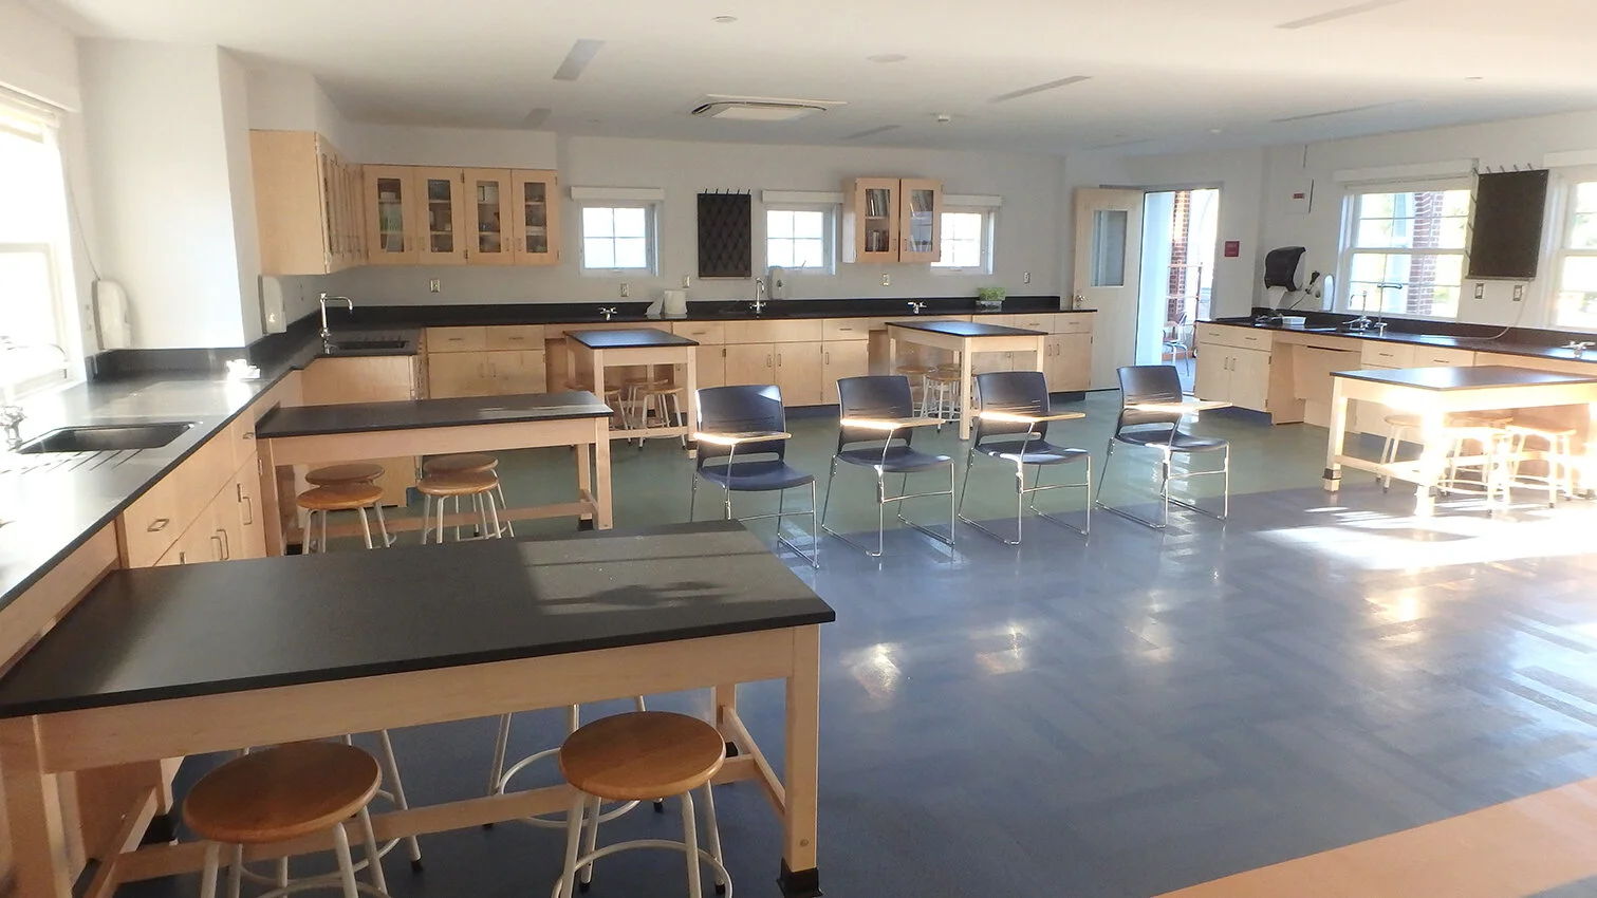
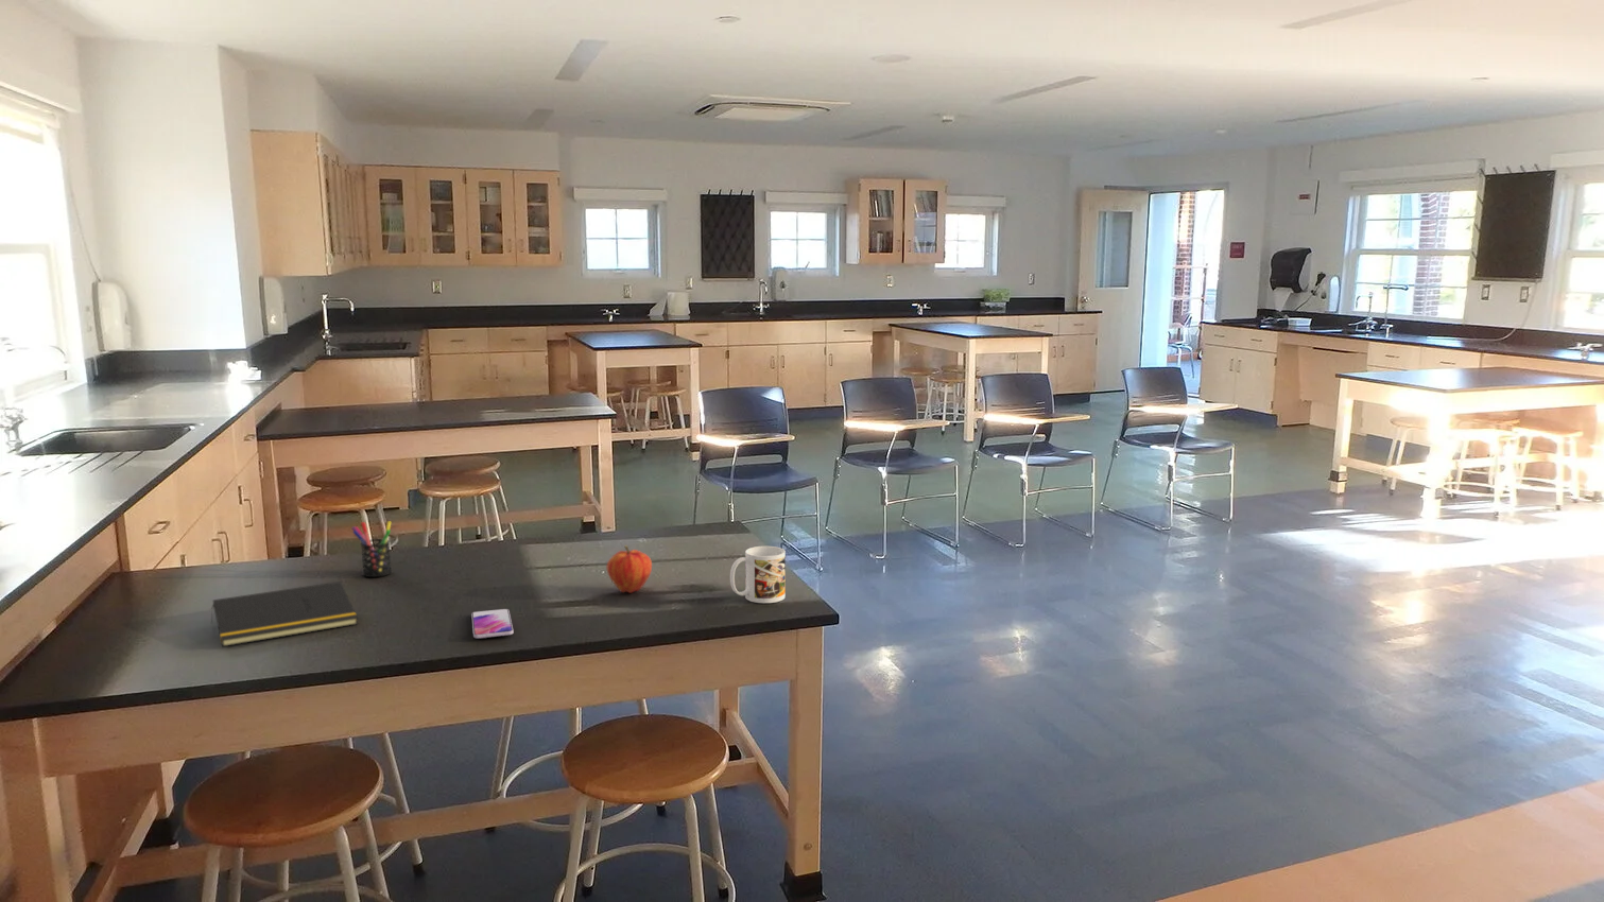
+ mug (757, 575)
+ smartphone (491, 623)
+ fruit (628, 567)
+ notepad (284, 611)
+ pen holder (376, 546)
